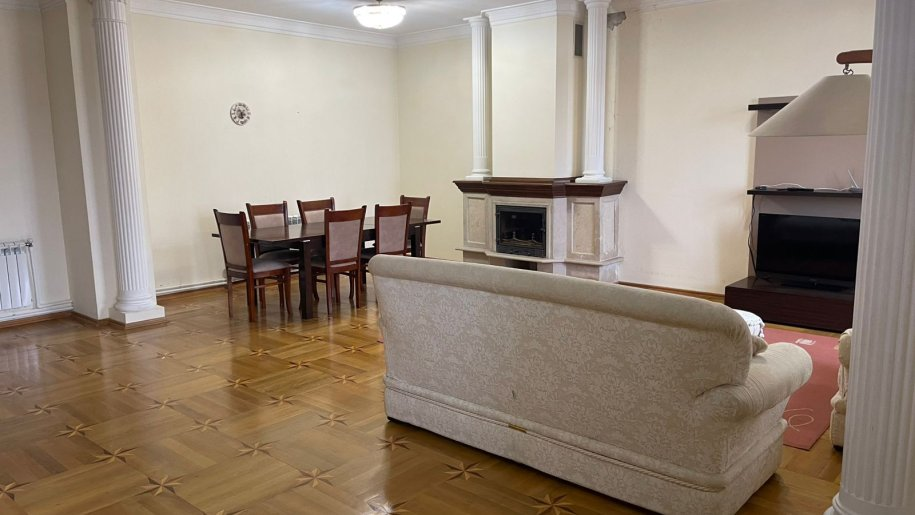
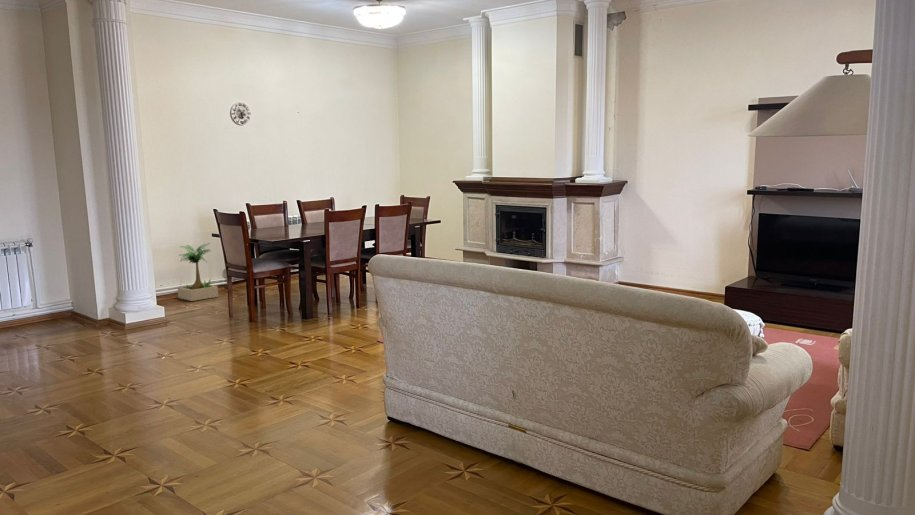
+ potted plant (198, 270)
